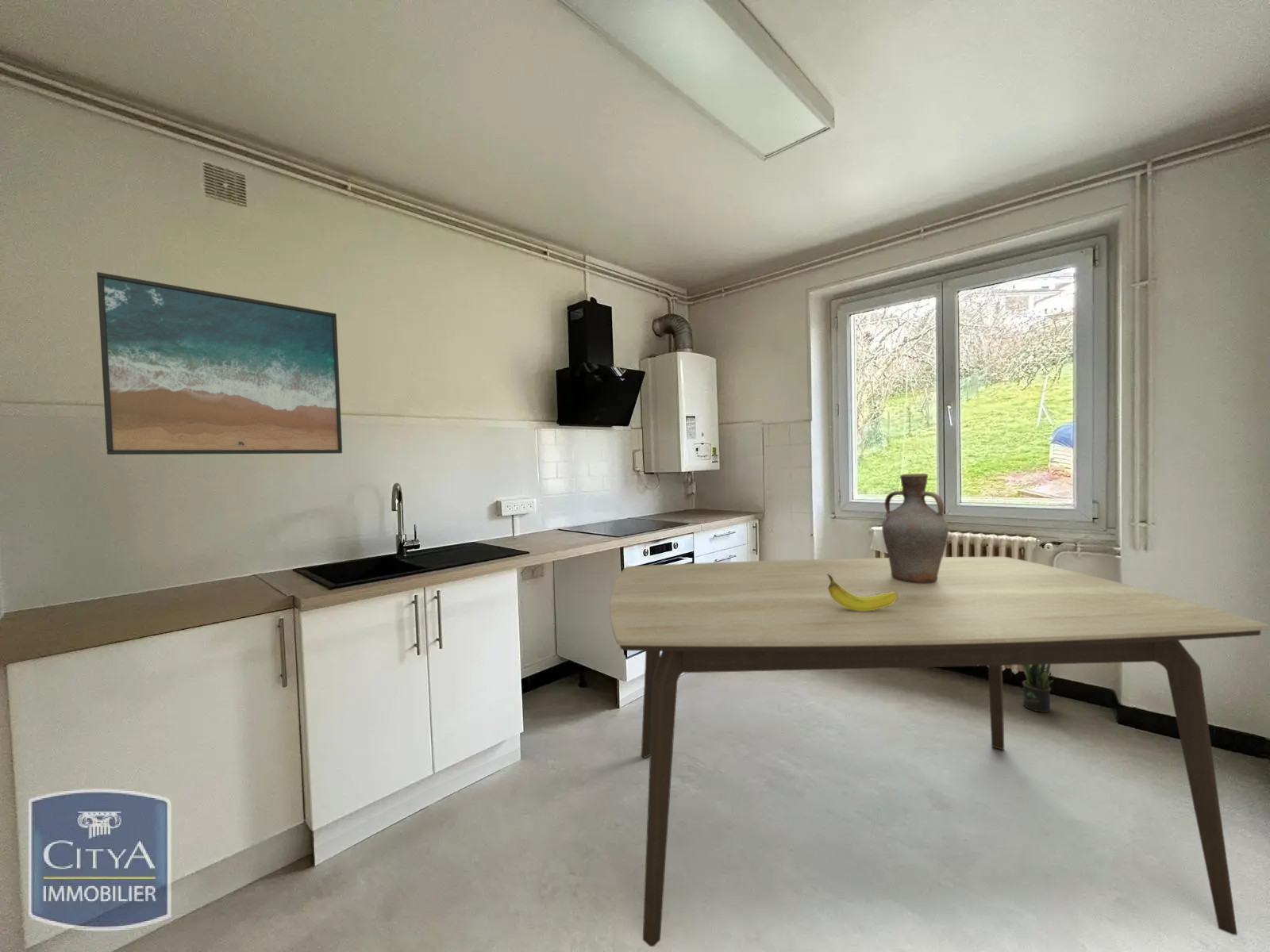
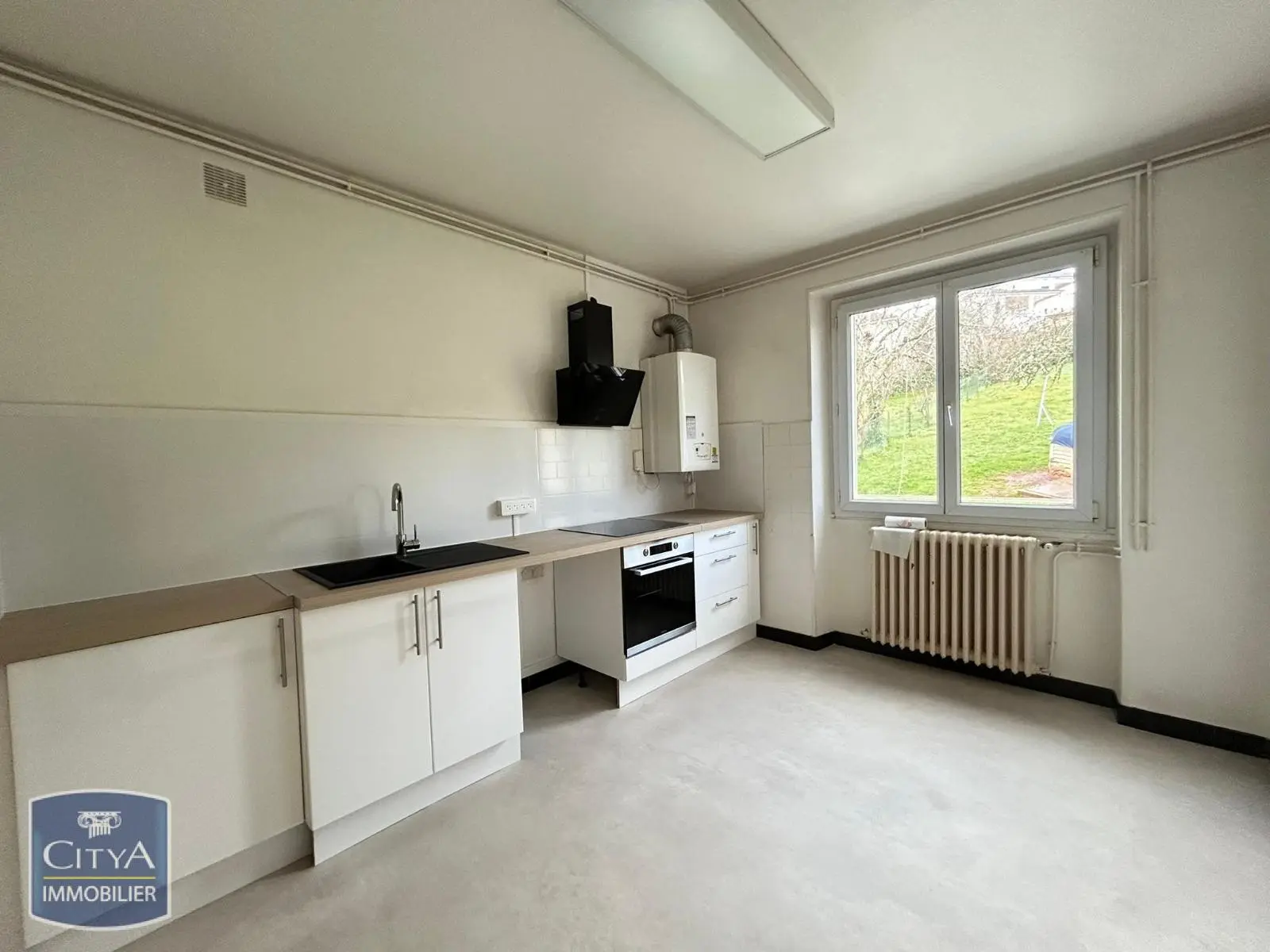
- dining table (864, 668)
- fruit (858, 596)
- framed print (236, 375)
- vase (914, 525)
- potted plant (1037, 680)
